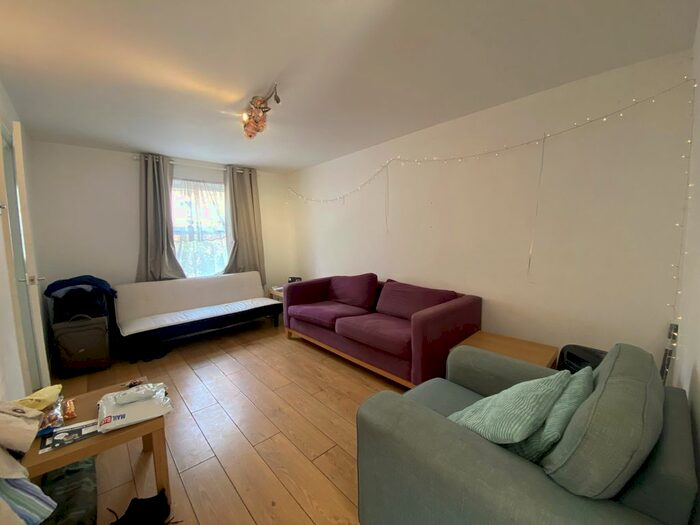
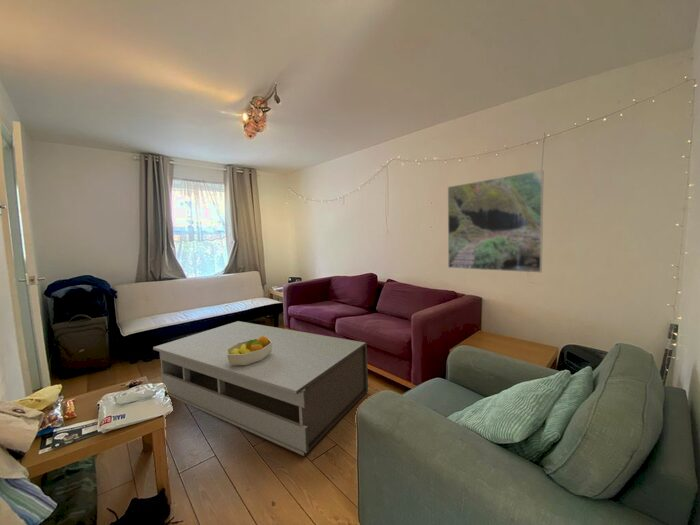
+ fruit bowl (249, 349)
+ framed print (490, 225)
+ coffee table (260, 369)
